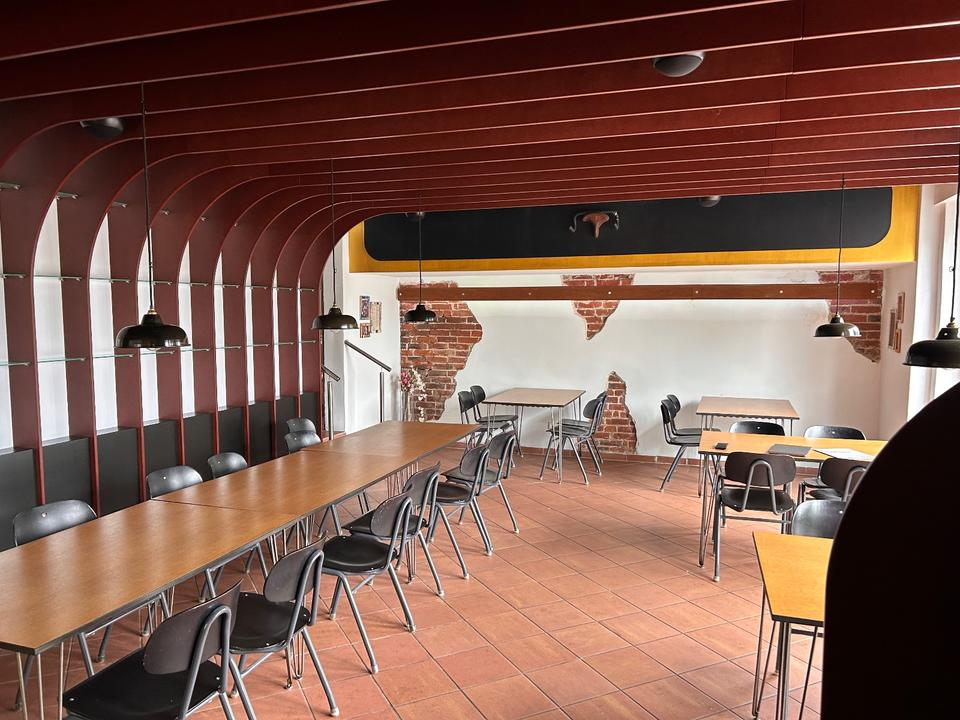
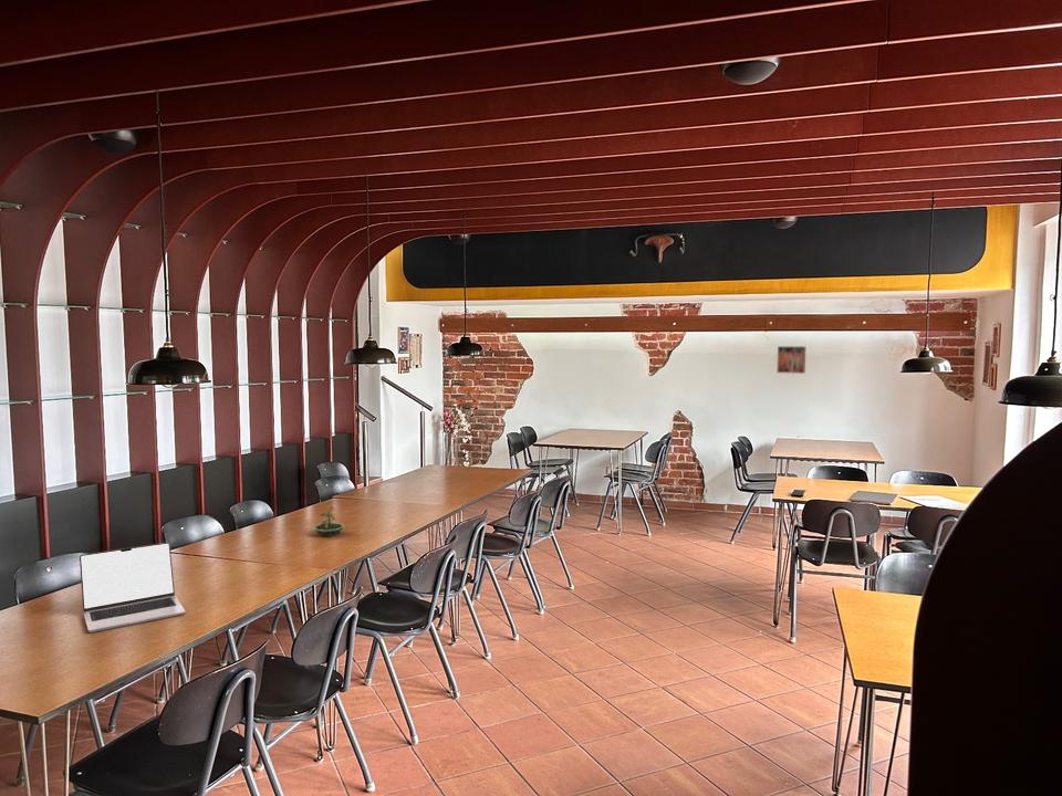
+ laptop (132, 584)
+ terrarium (329, 511)
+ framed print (791, 359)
